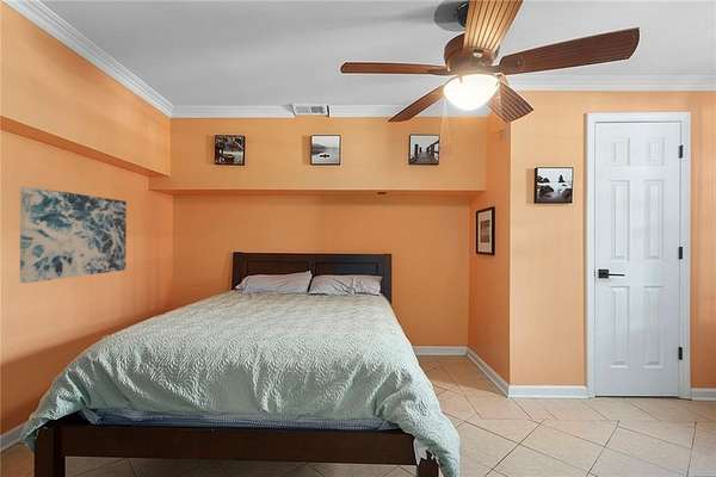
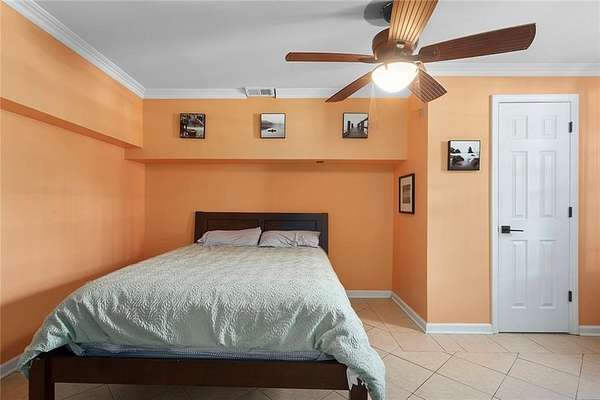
- wall art (81, 235)
